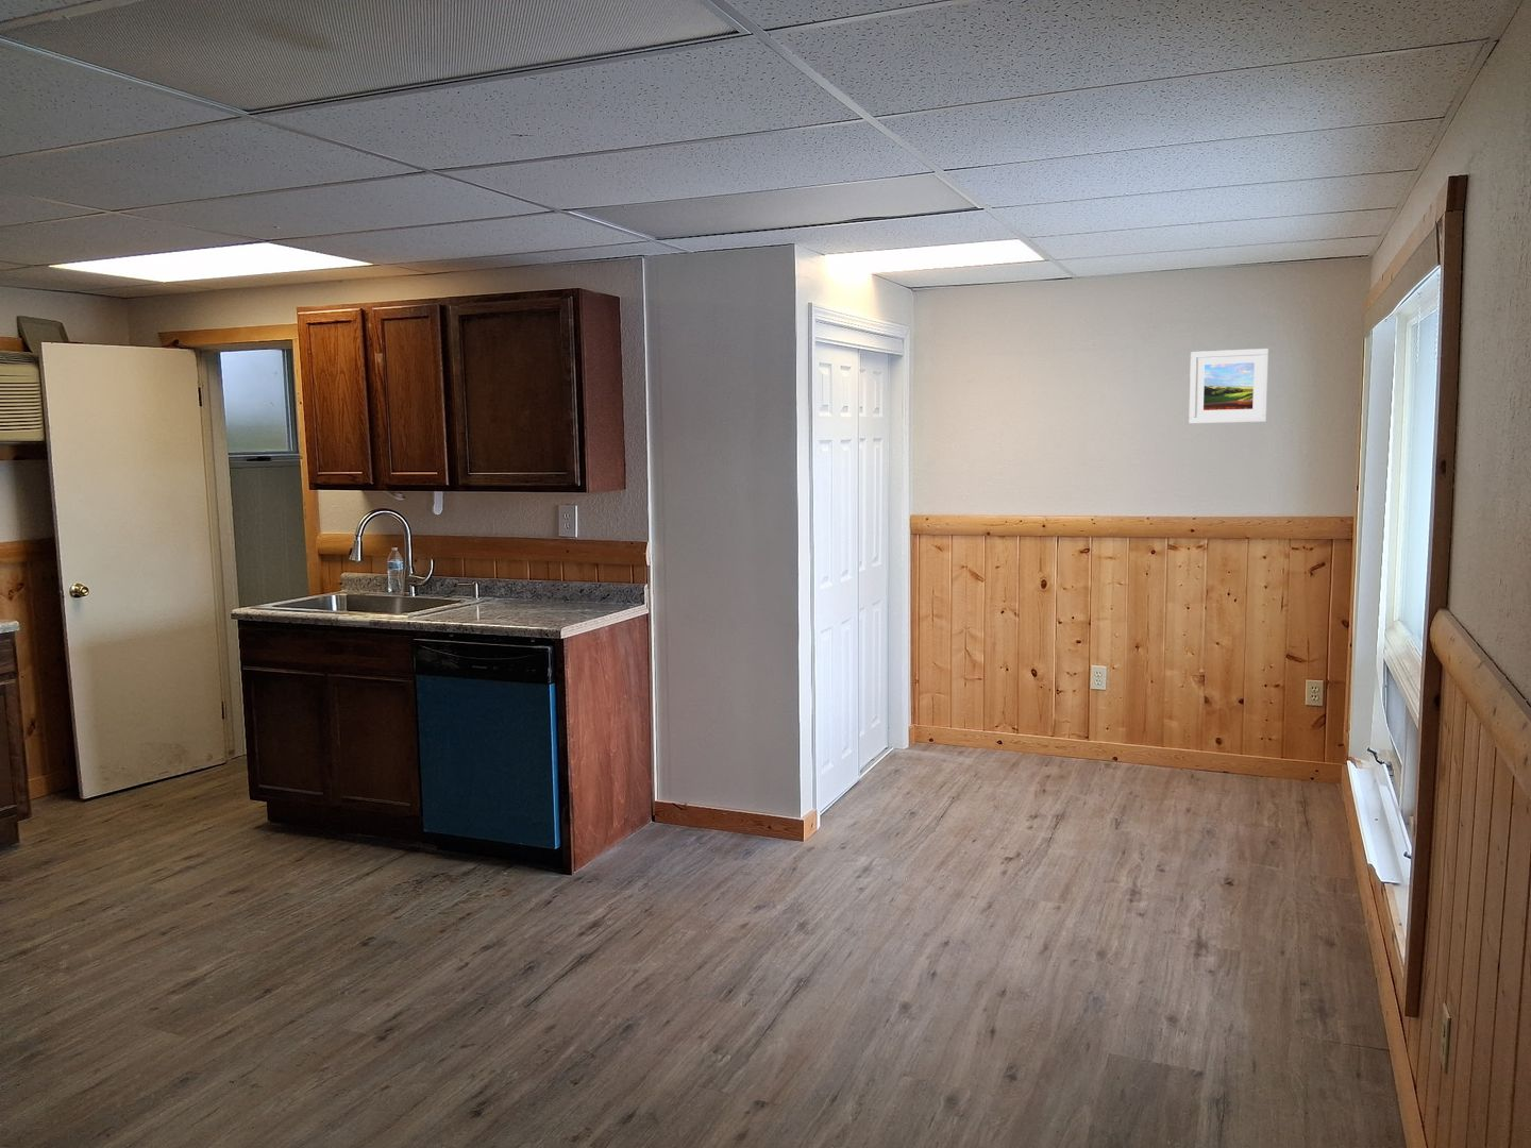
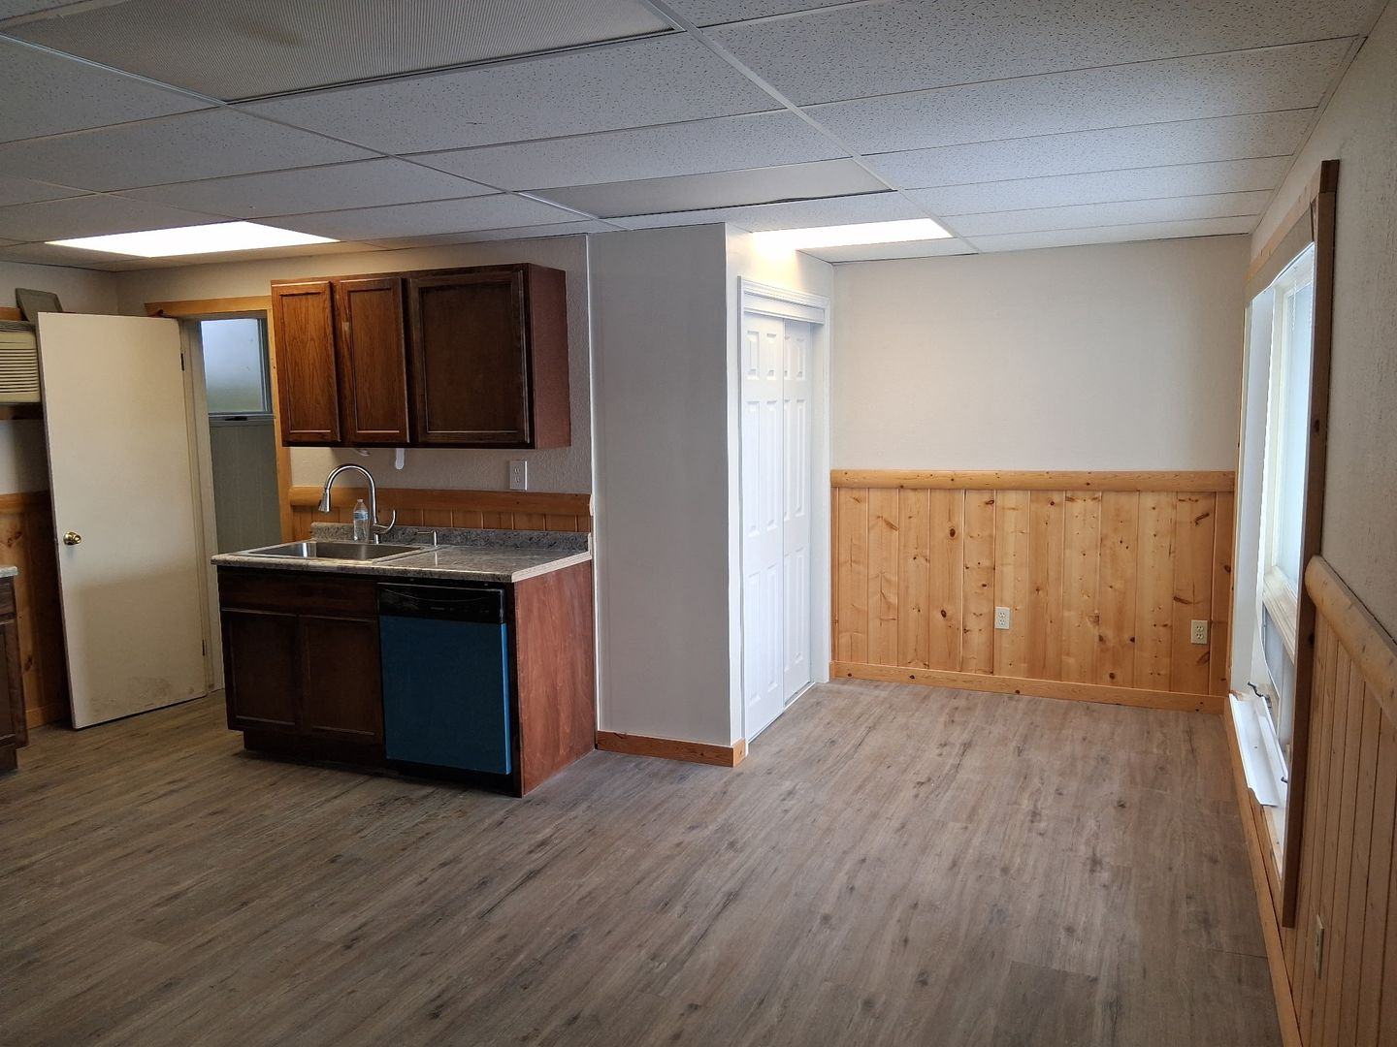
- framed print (1228, 386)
